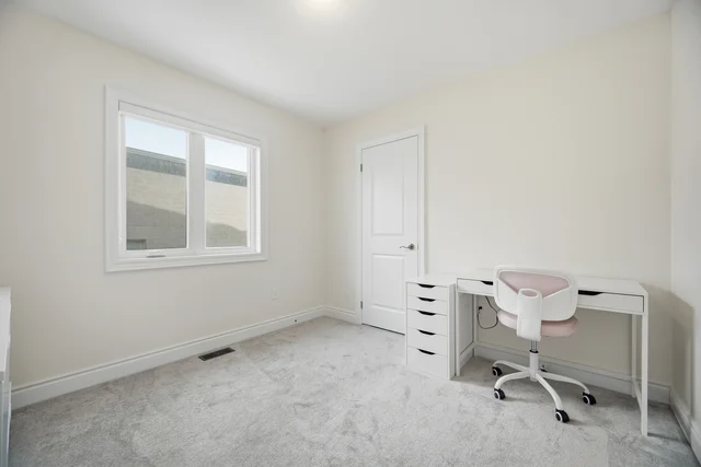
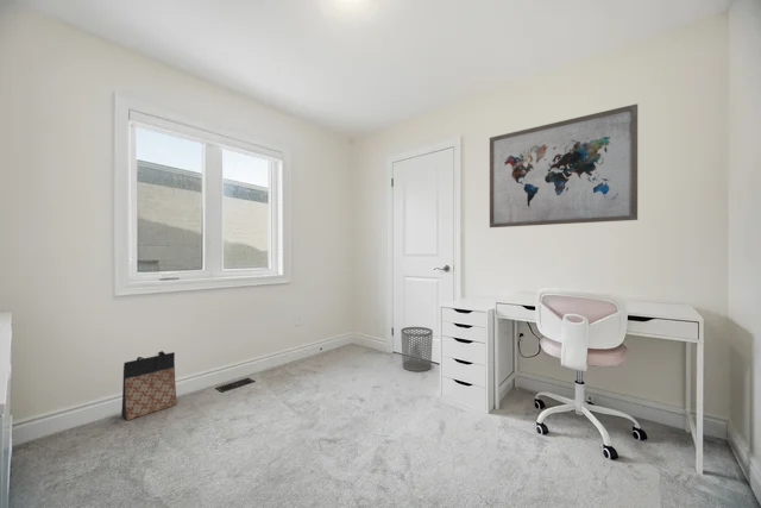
+ bag (150, 381)
+ wall art (554, 174)
+ waste bin (416, 347)
